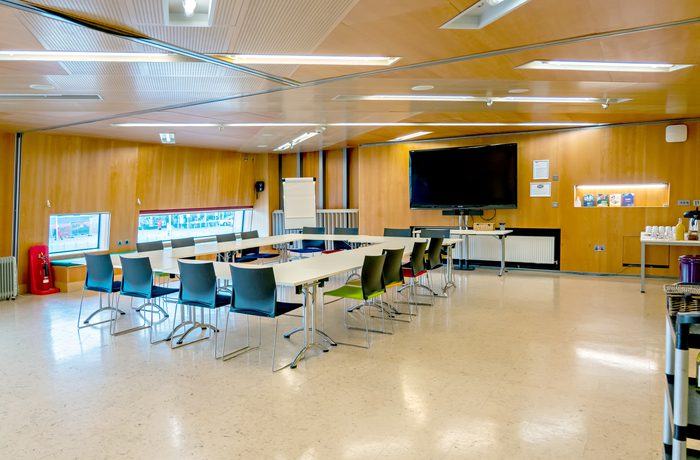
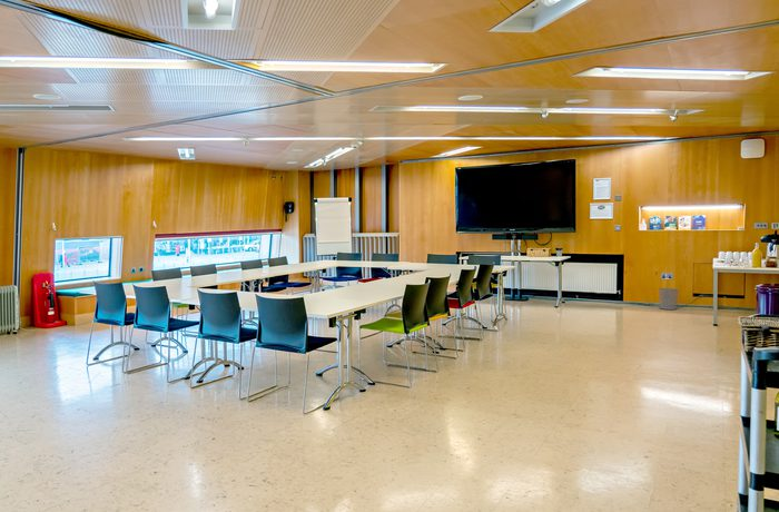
+ waste bin (668, 298)
